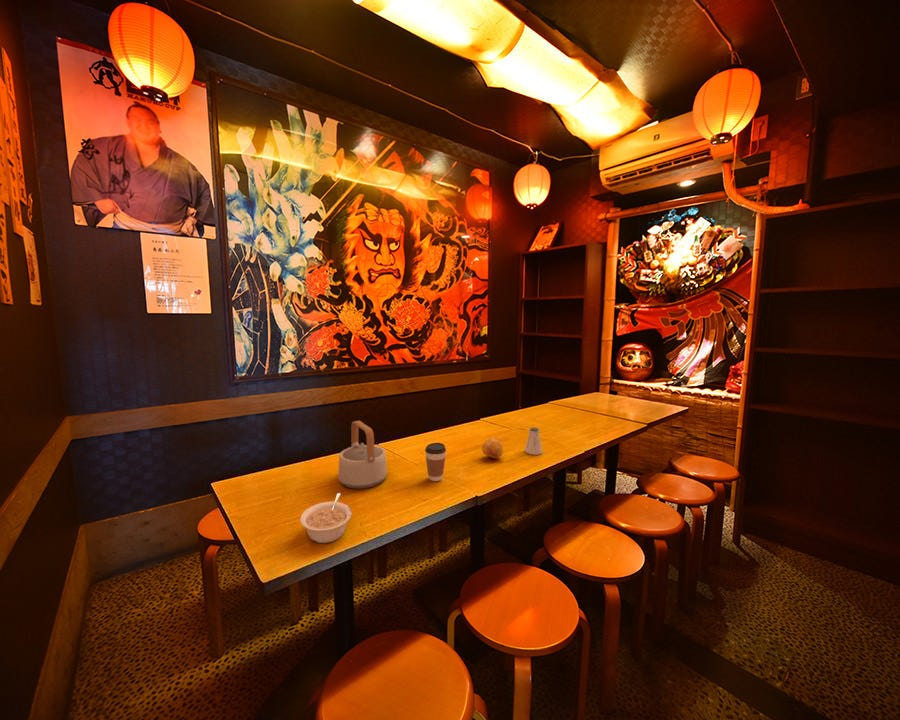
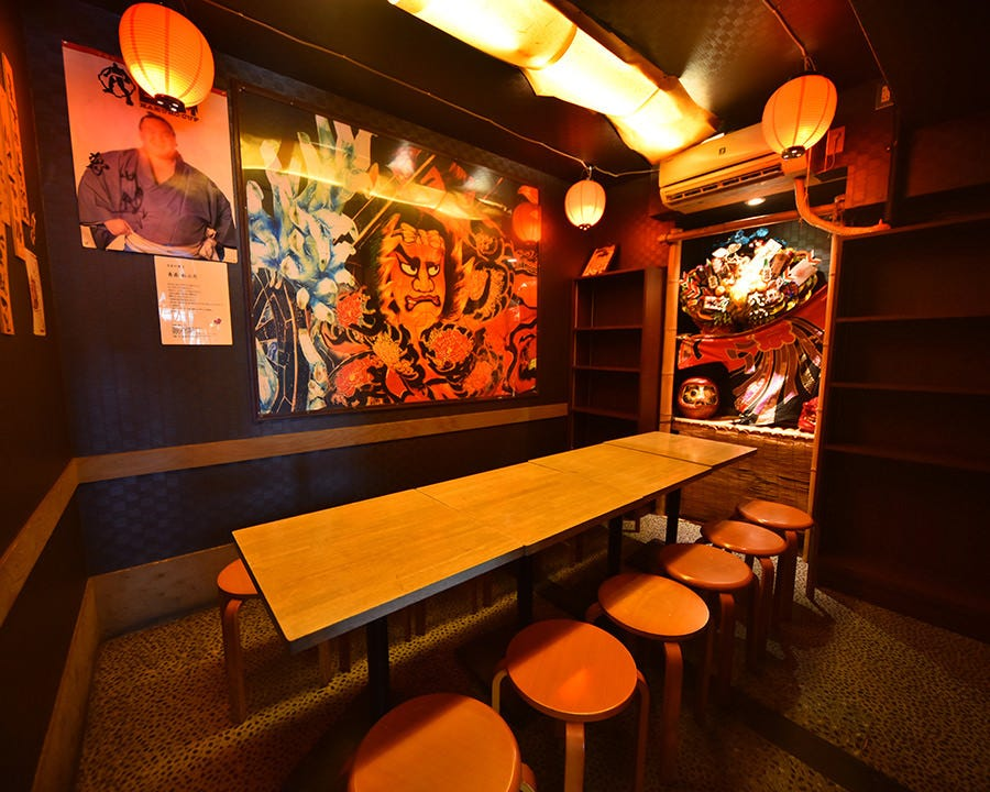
- coffee cup (435, 462)
- saltshaker (533, 440)
- legume (326, 520)
- teapot (360, 451)
- fruit (492, 448)
